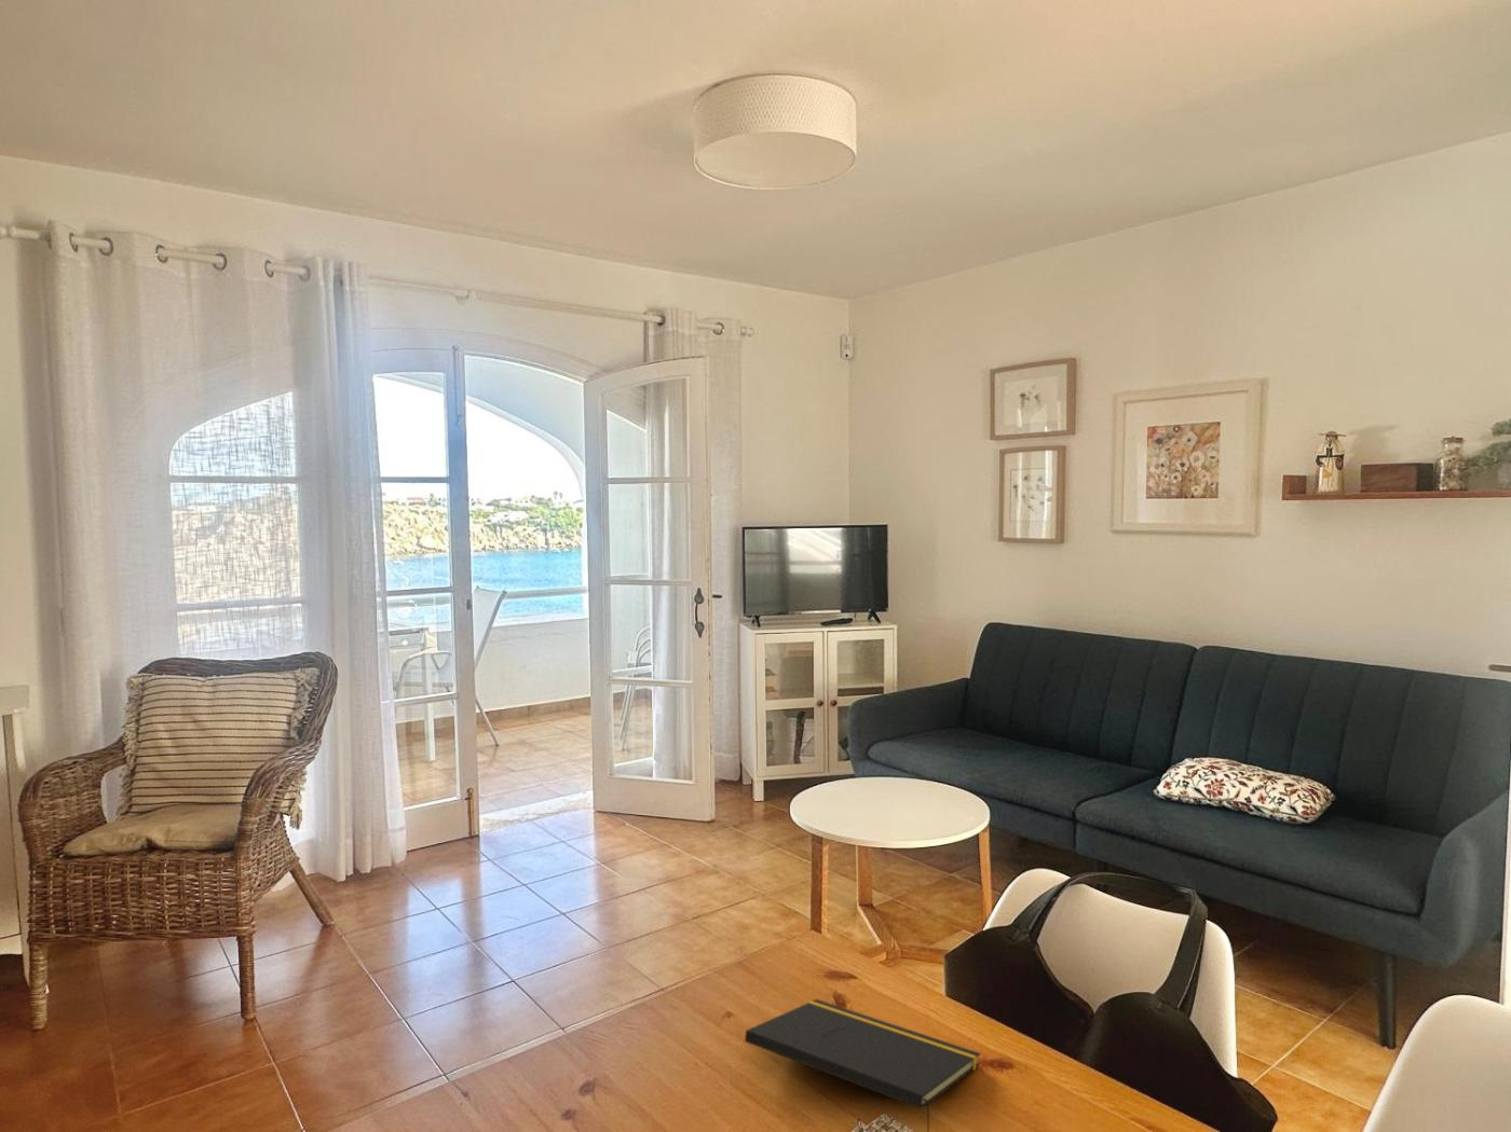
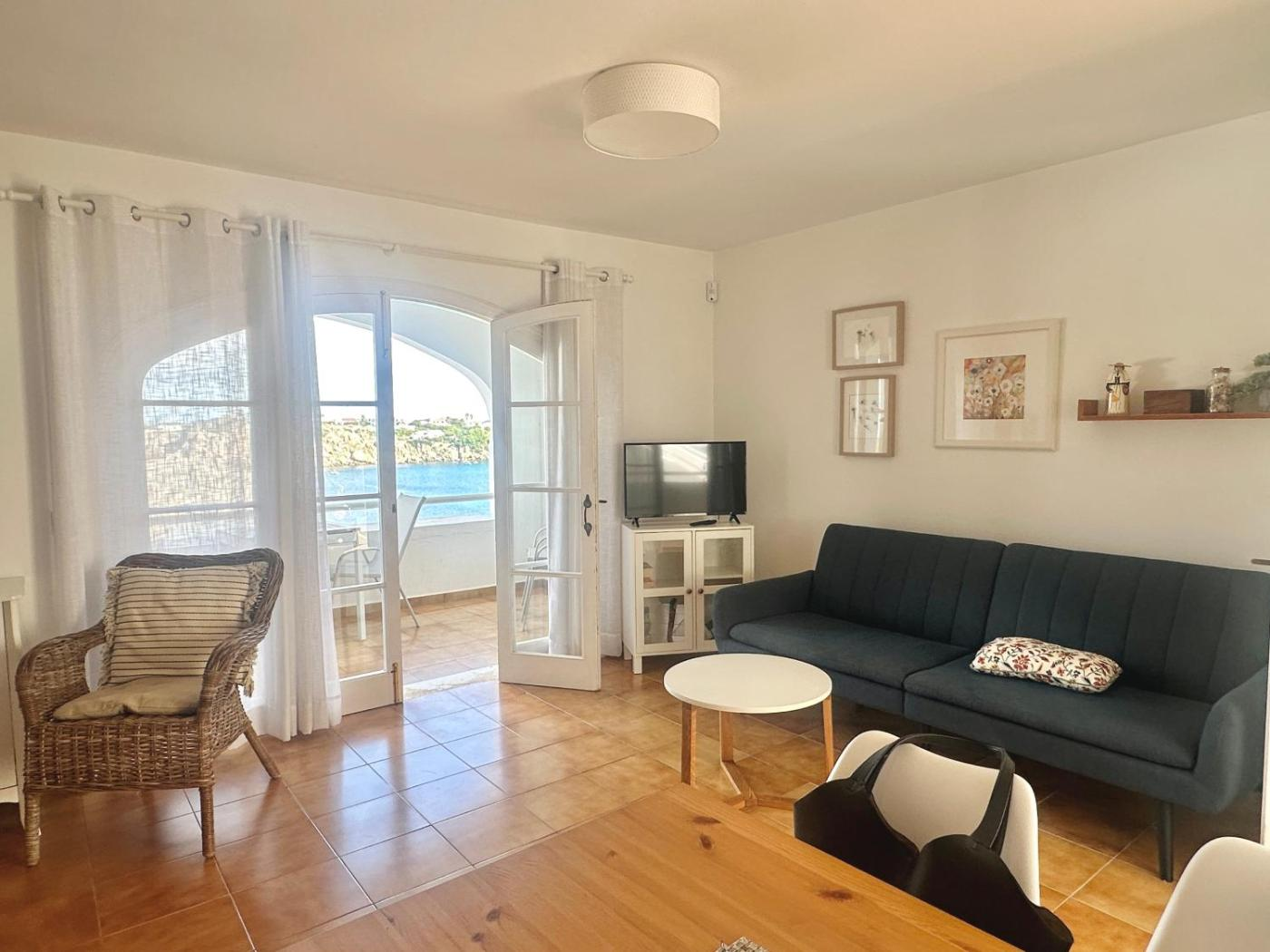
- notepad (863, 1046)
